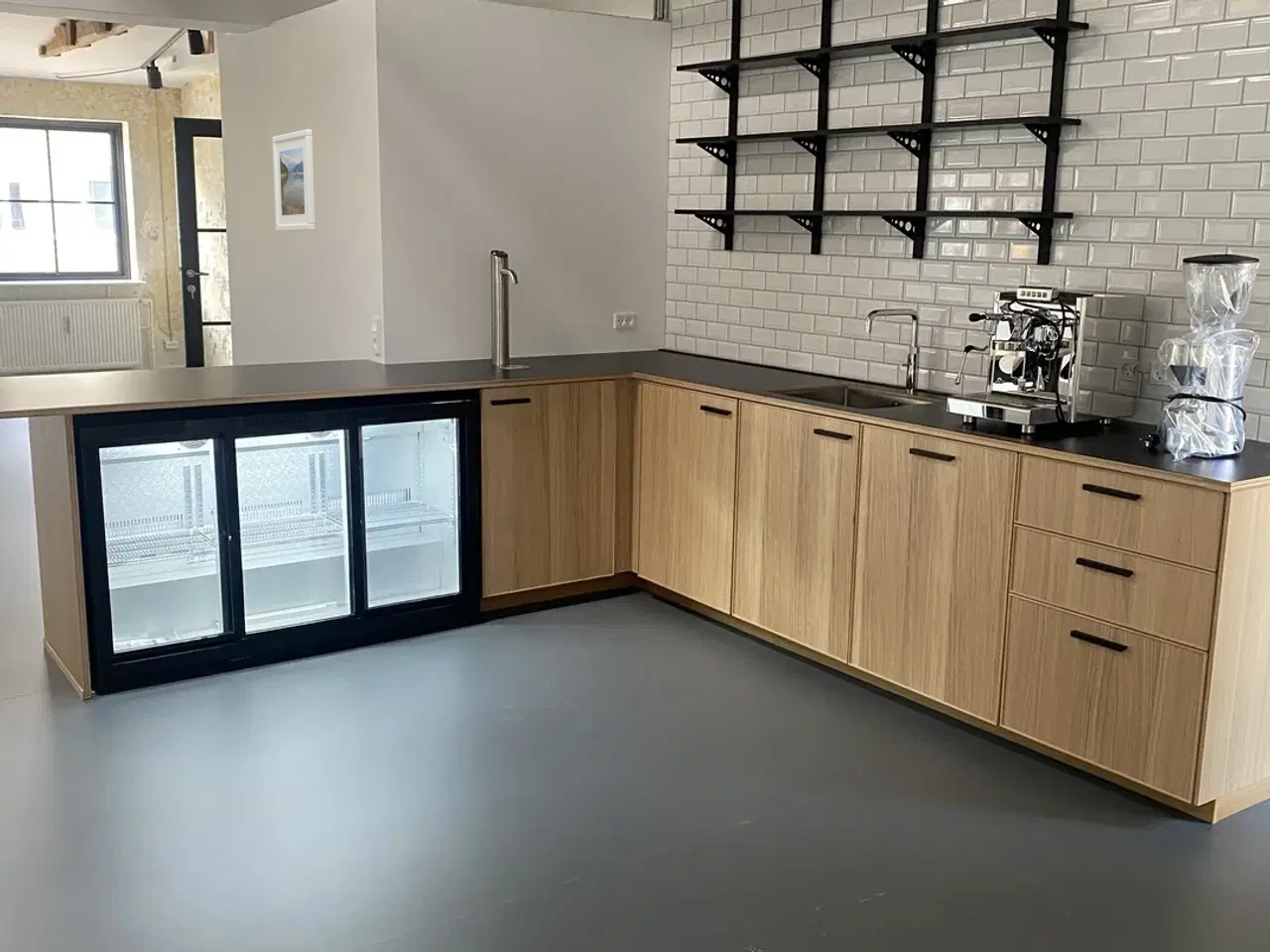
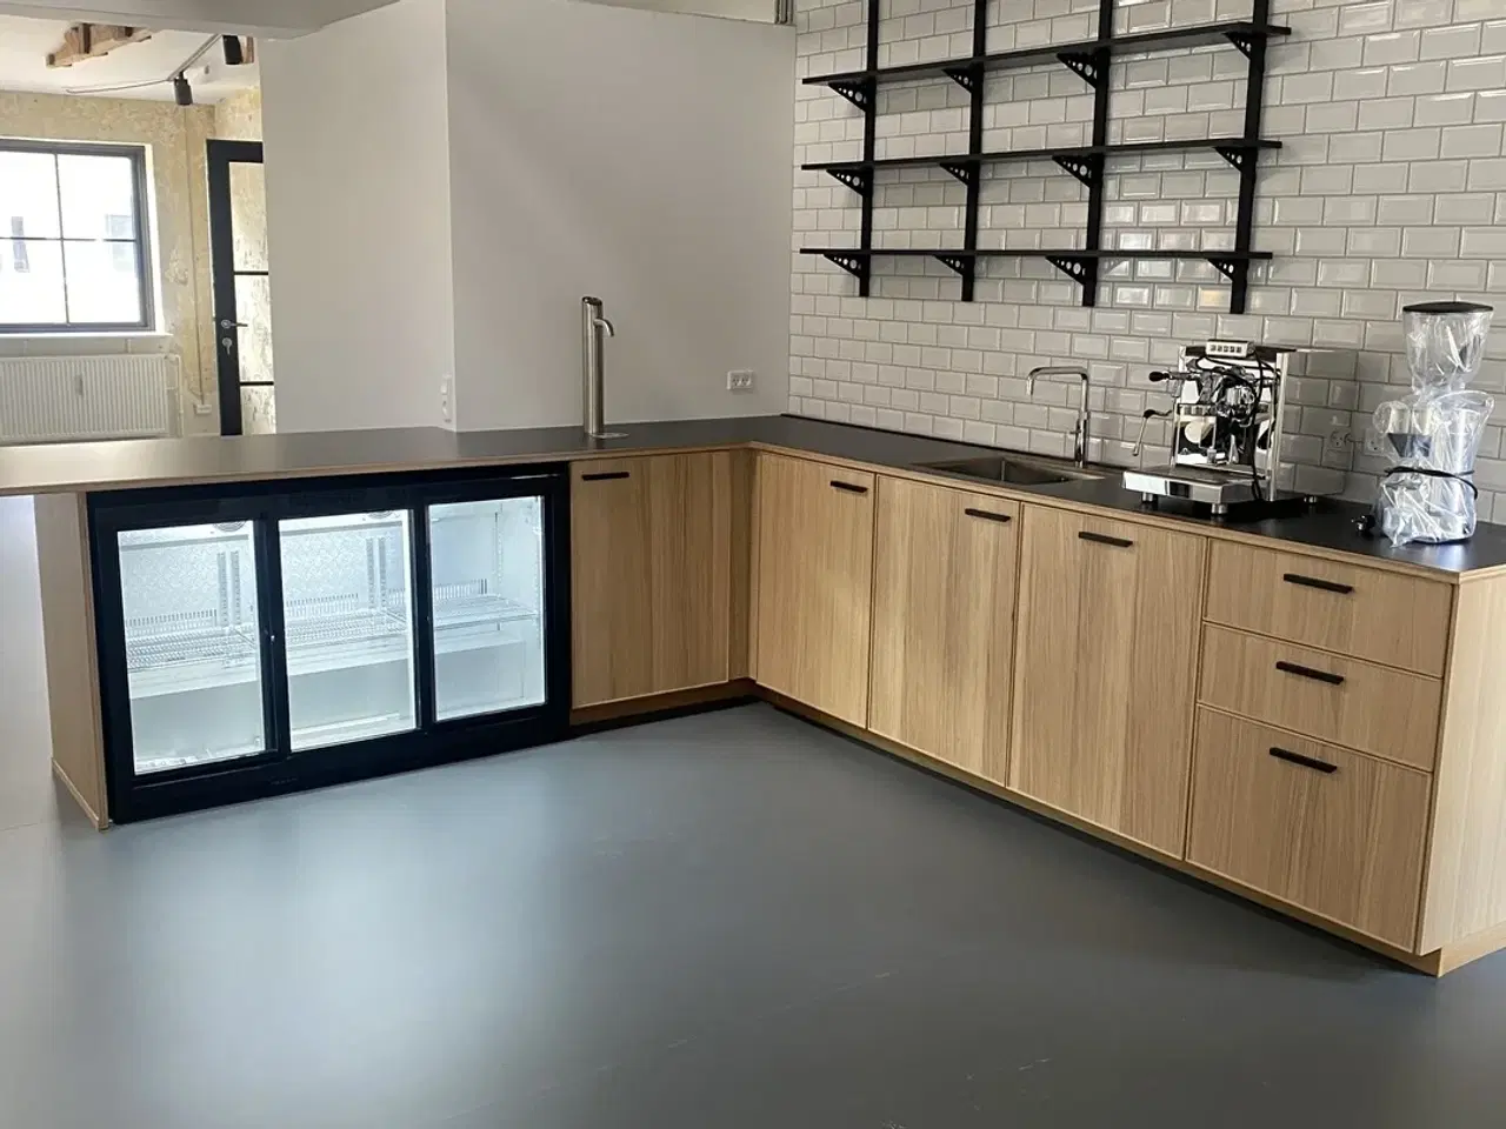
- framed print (293, 181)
